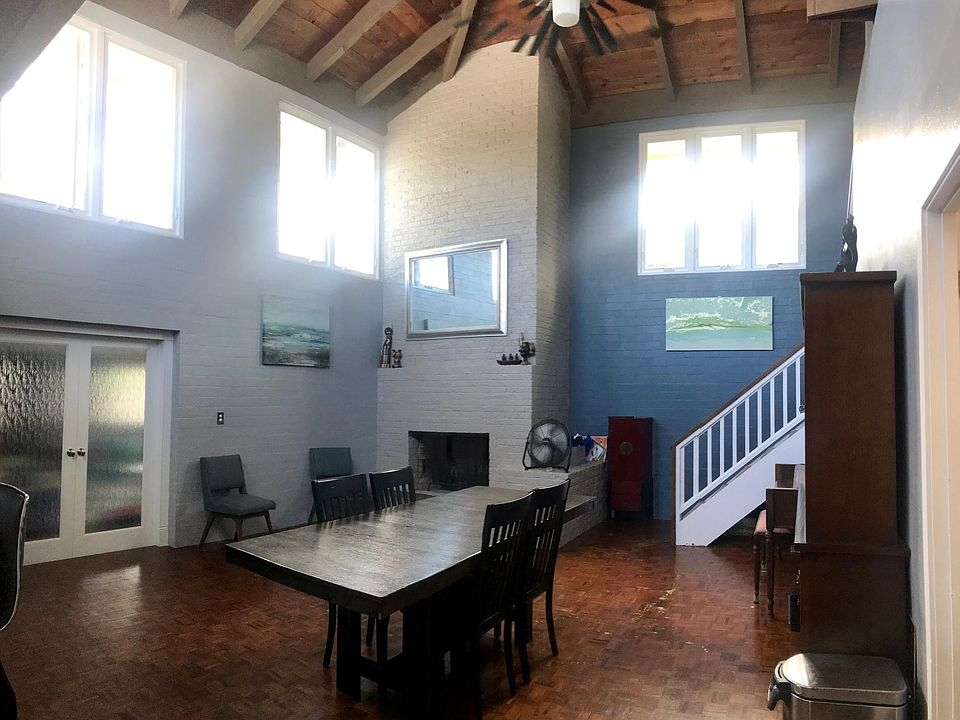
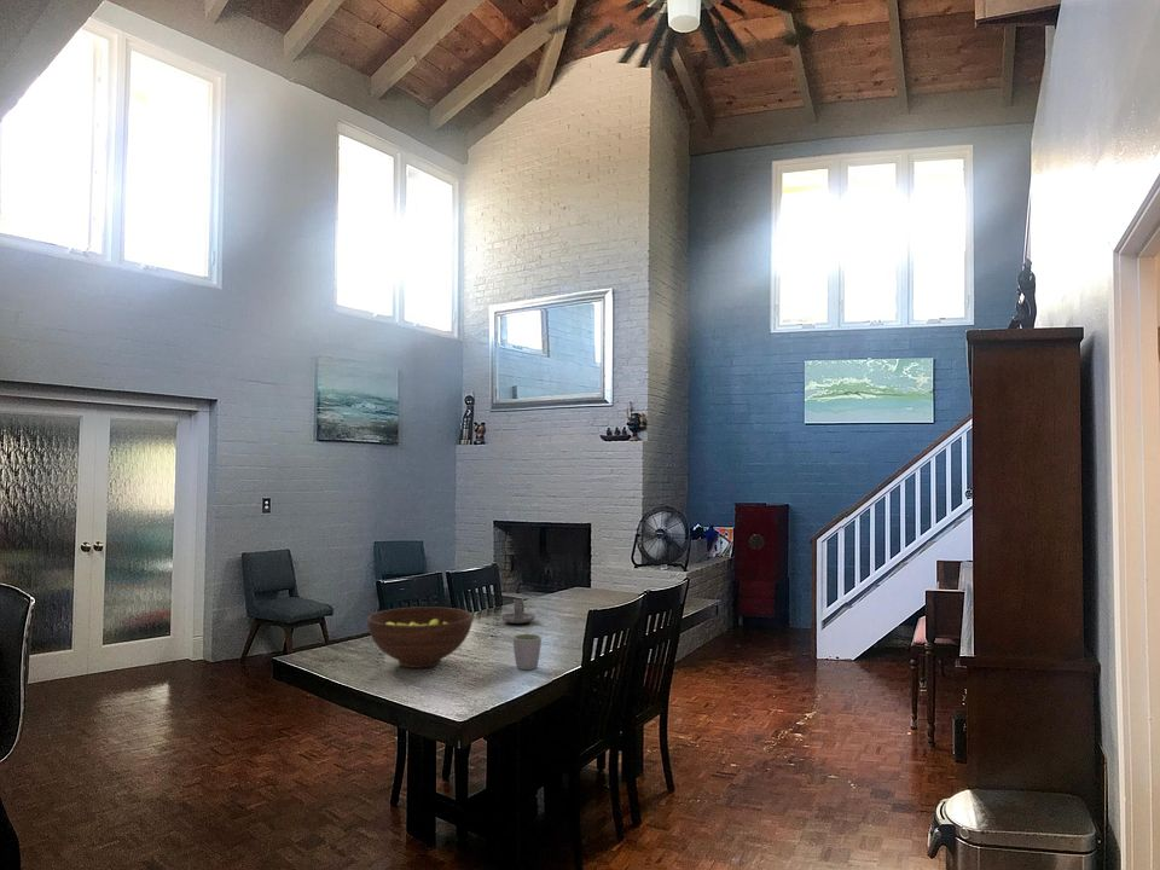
+ fruit bowl (419, 639)
+ mug (524, 650)
+ candle holder (518, 610)
